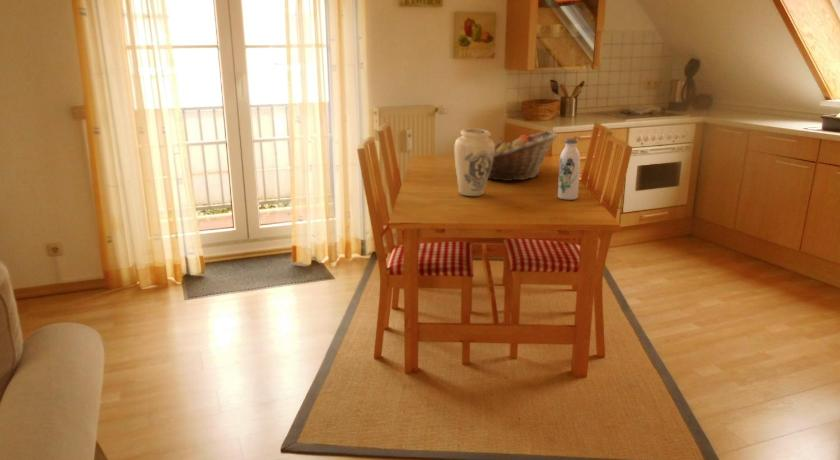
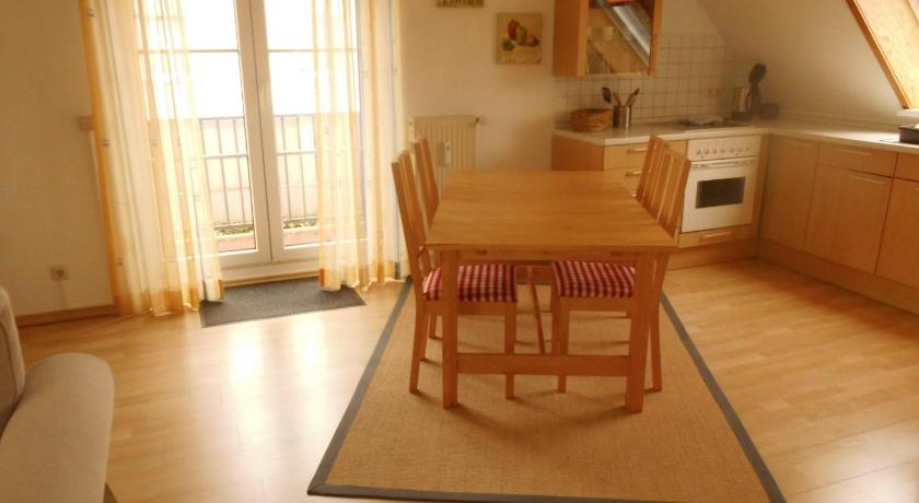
- fruit basket (514, 153)
- water bottle (569, 168)
- vase (474, 162)
